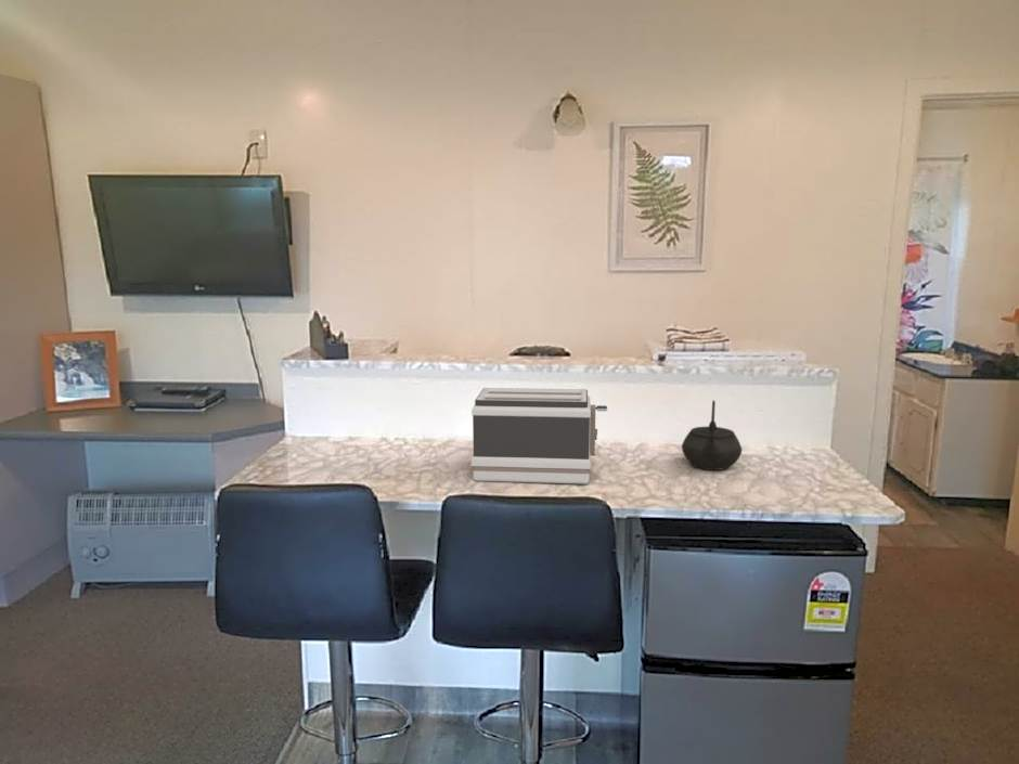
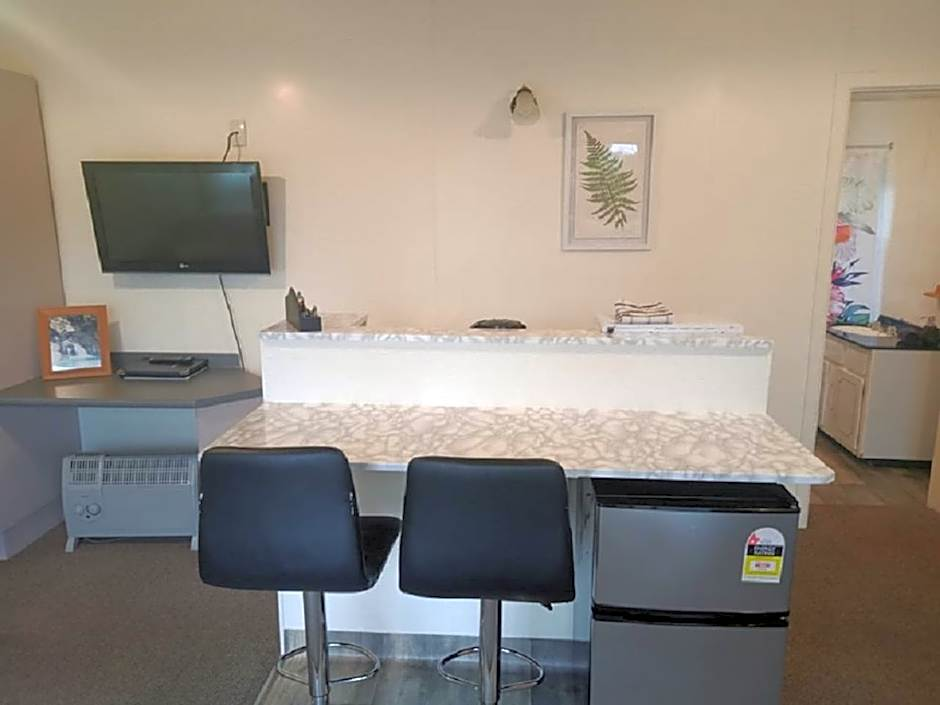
- kettle (711, 435)
- toaster (540, 433)
